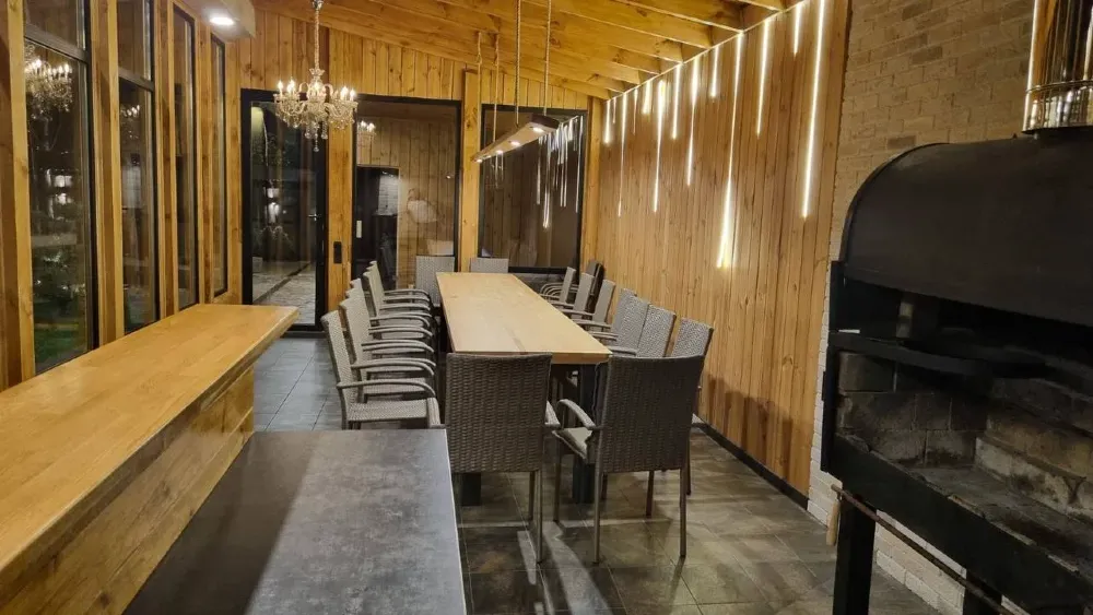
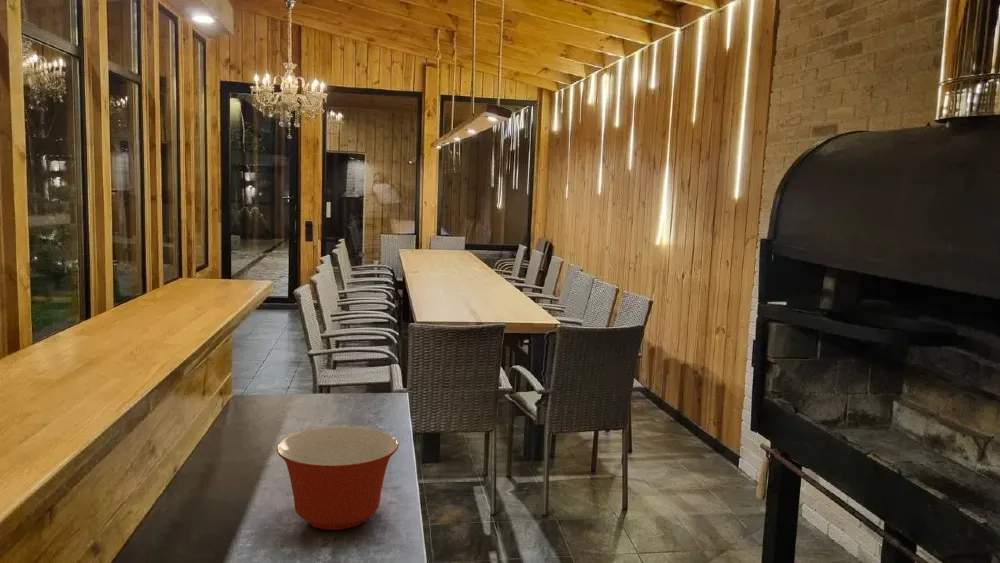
+ mixing bowl (338, 480)
